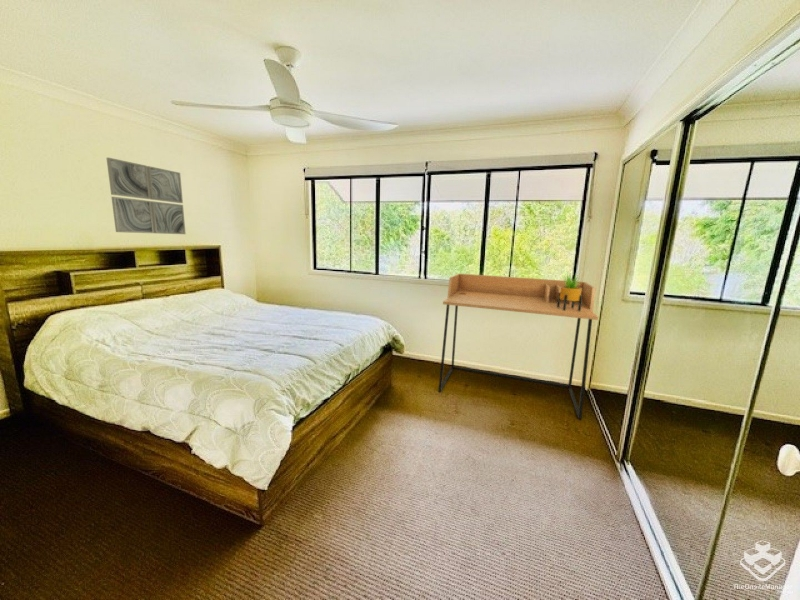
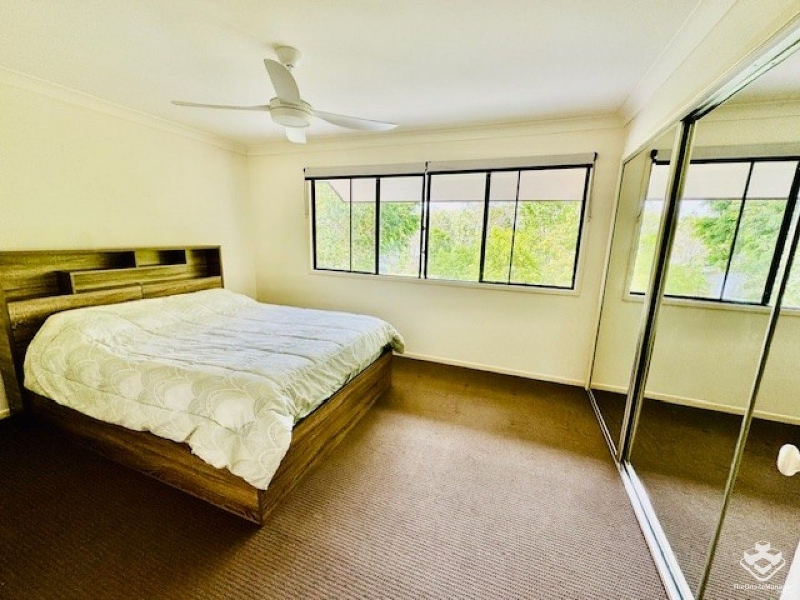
- desk (515, 311)
- wall art (150, 201)
- potted plant (570, 290)
